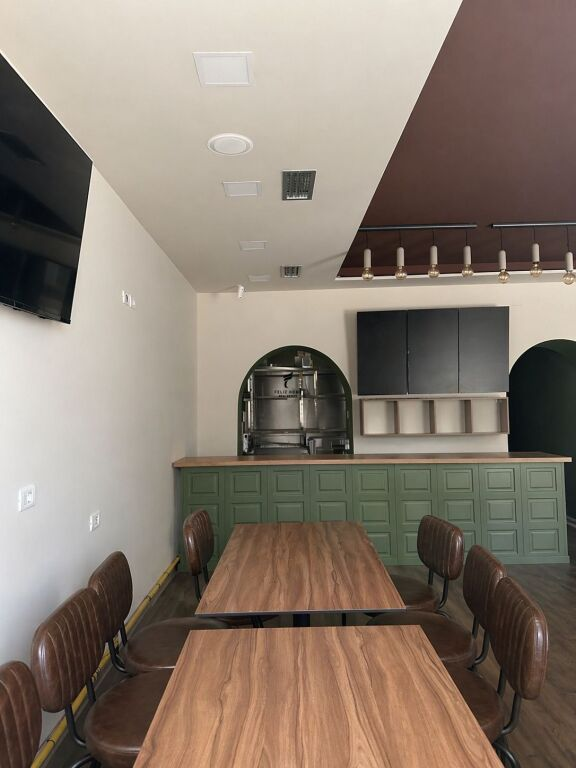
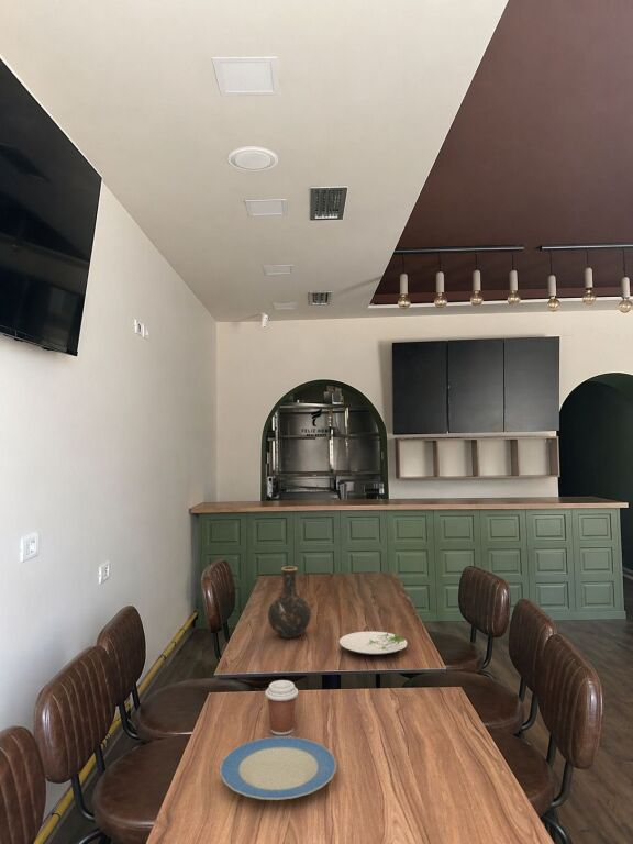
+ vase (289, 601)
+ plate (278, 771)
+ coffee cup (281, 707)
+ plate (373, 646)
